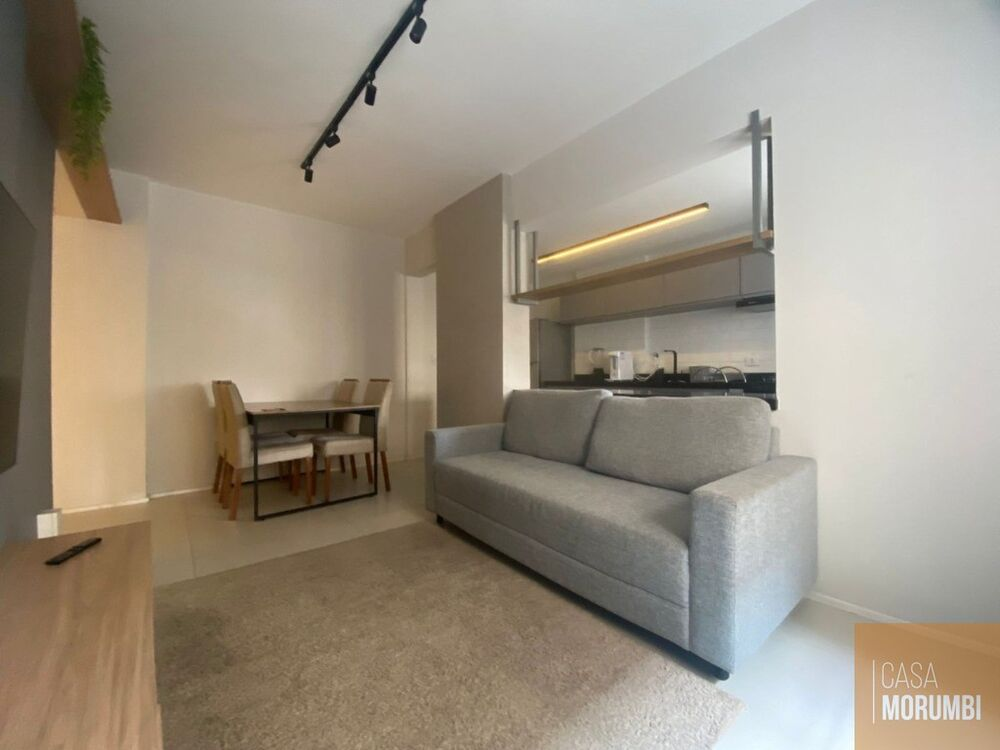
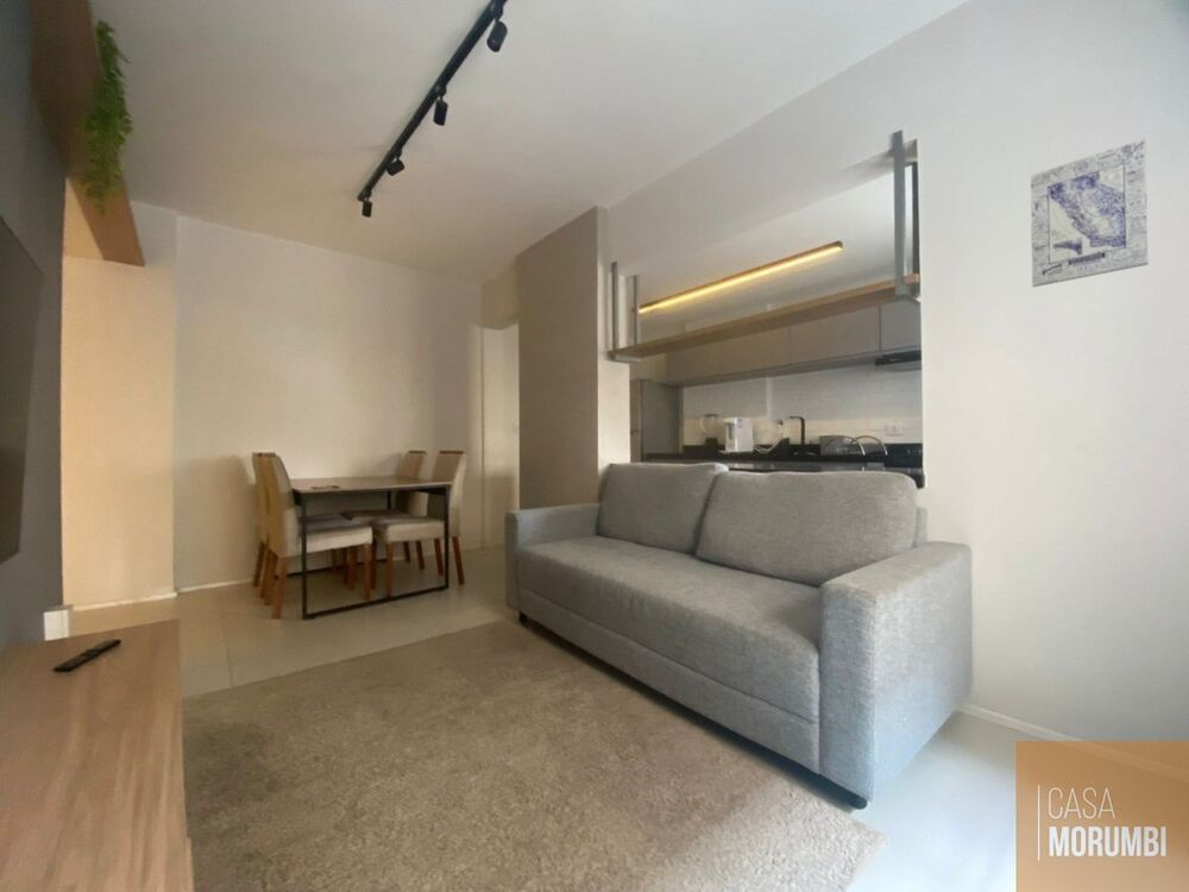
+ wall art (1086, 216)
